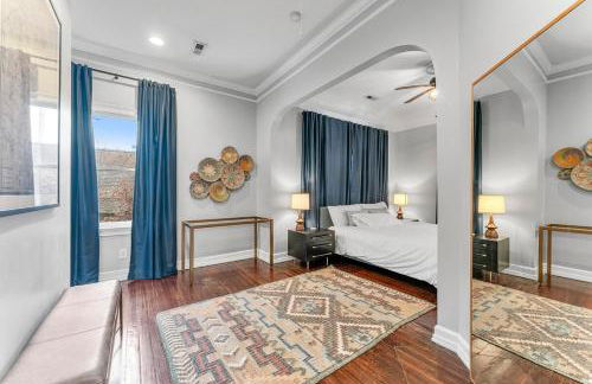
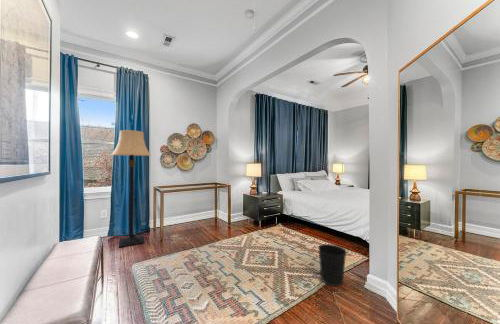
+ lamp (131, 186)
+ wastebasket (331, 264)
